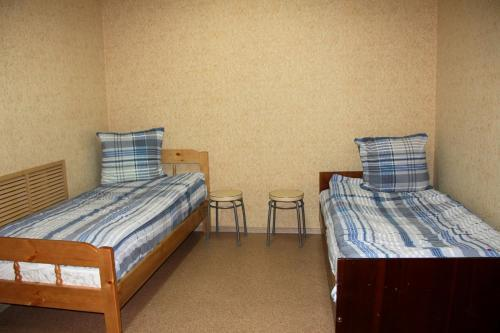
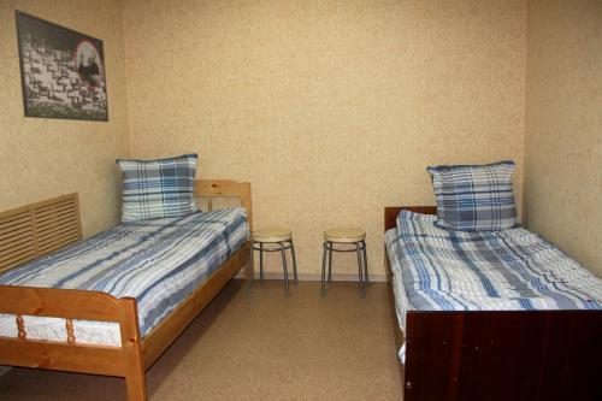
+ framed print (67, 73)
